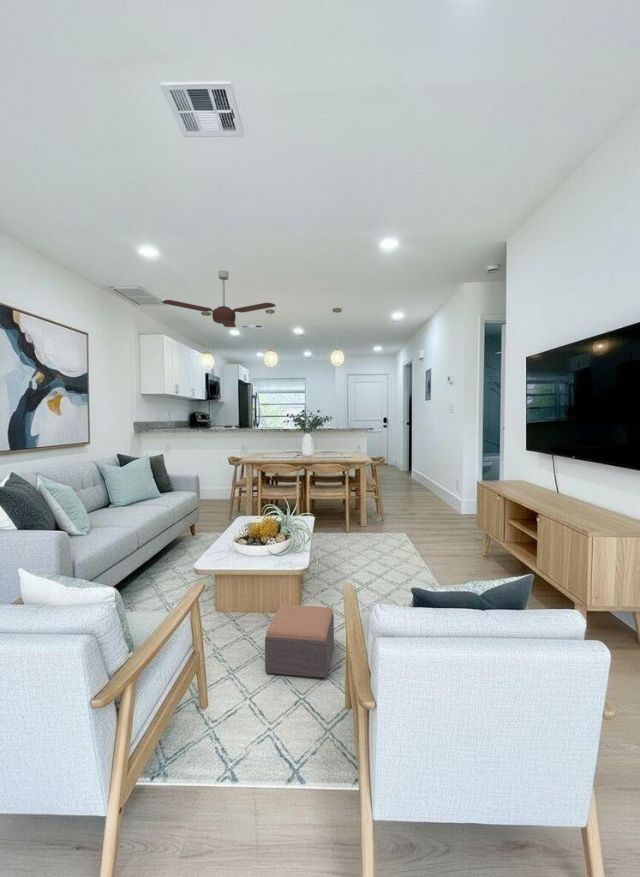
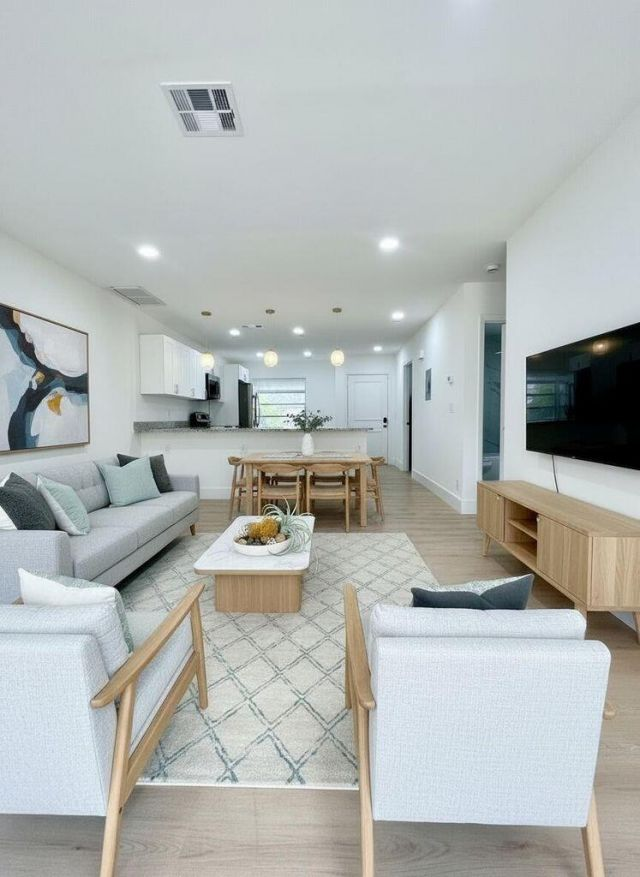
- footstool (301, 637)
- ceiling fan (223, 299)
